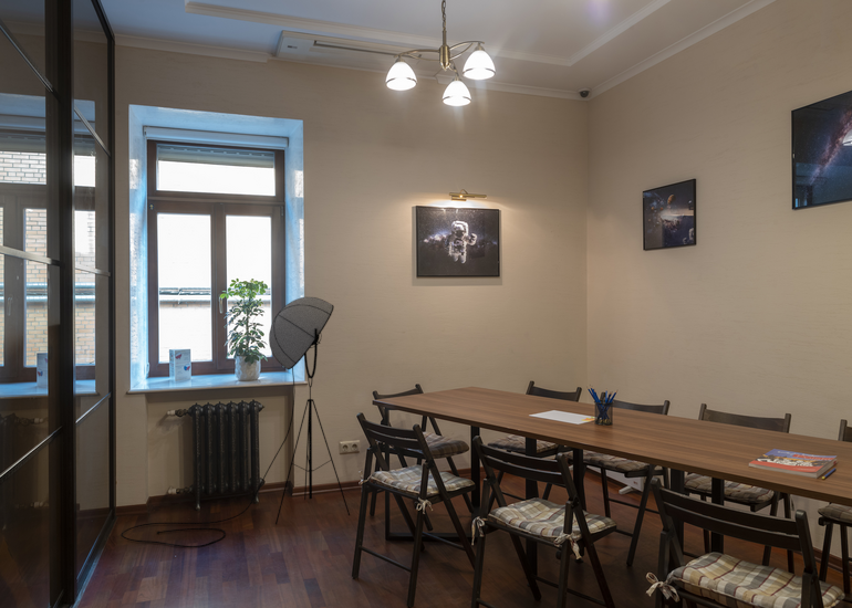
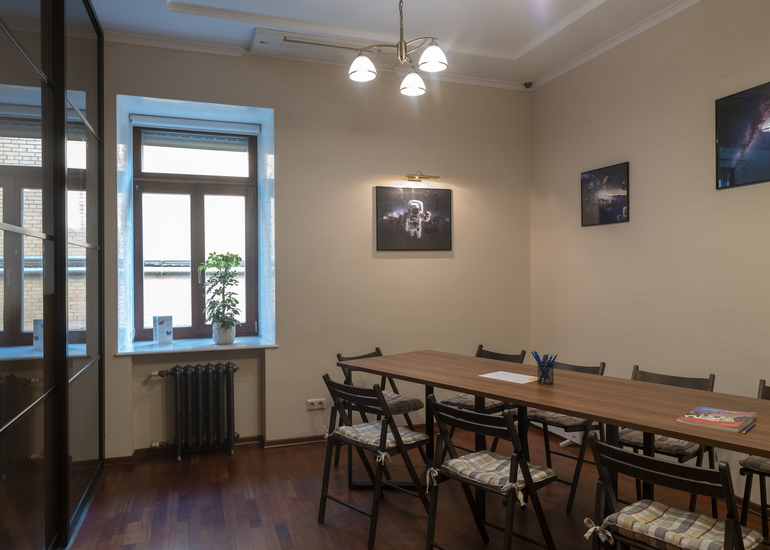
- floor lamp (290, 422)
